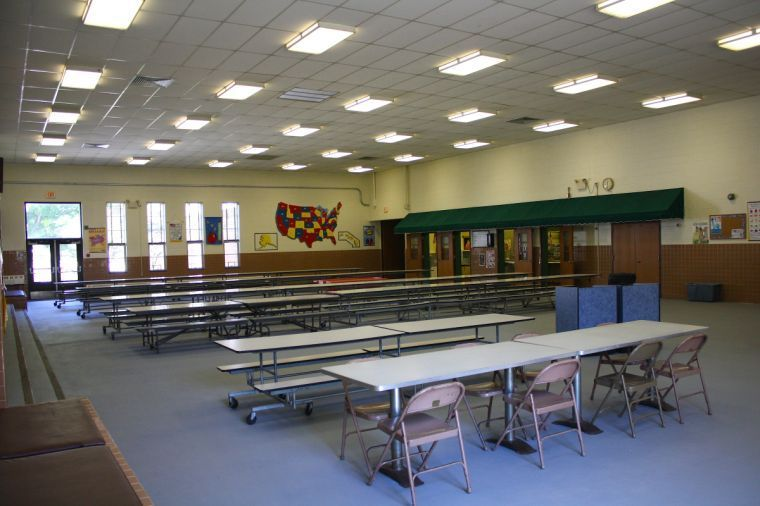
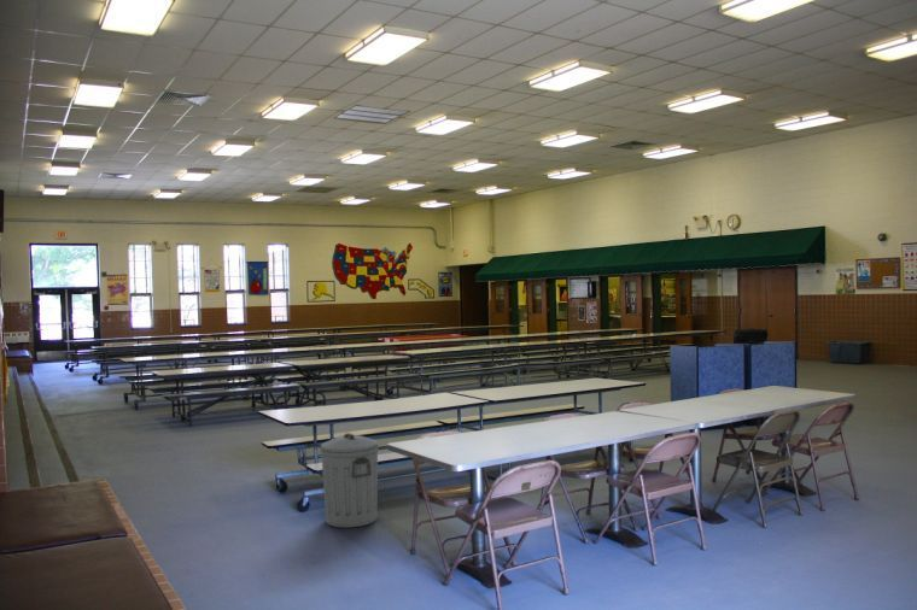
+ trash can (350, 476)
